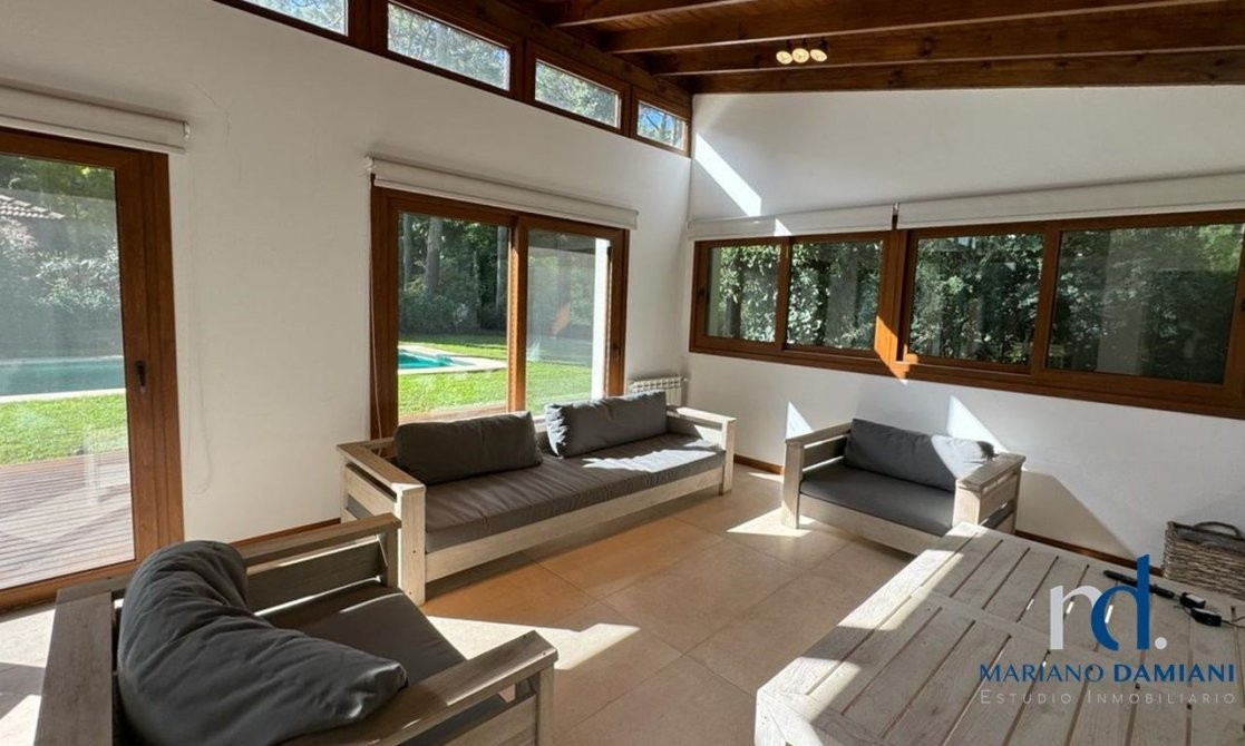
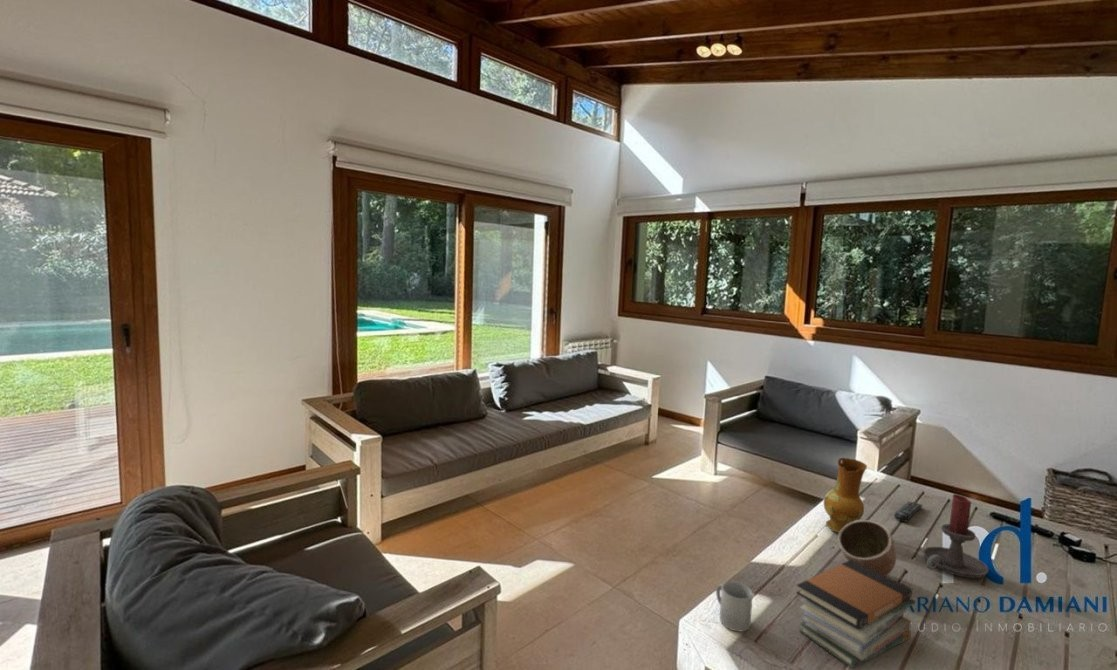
+ remote control (908, 510)
+ mug (731, 602)
+ decorative bowl (866, 550)
+ ceramic jug (843, 494)
+ book stack (853, 611)
+ candle holder (953, 532)
